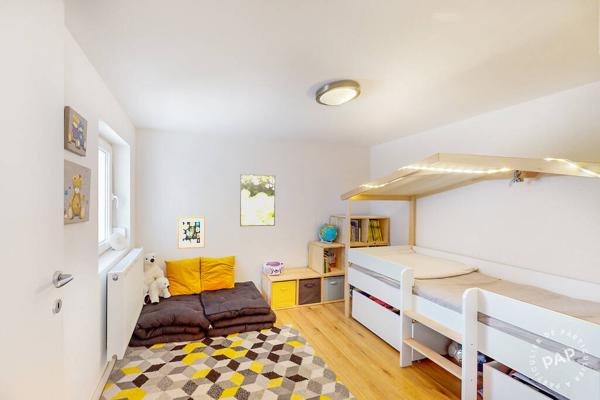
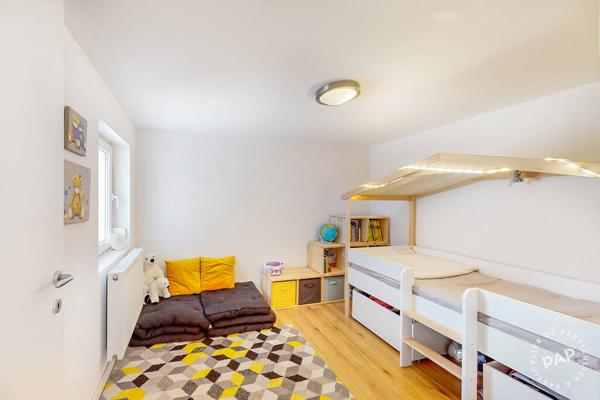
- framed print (258, 200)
- wall art (191, 232)
